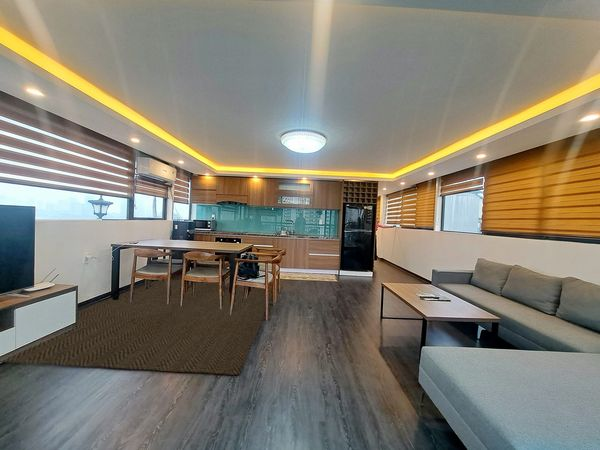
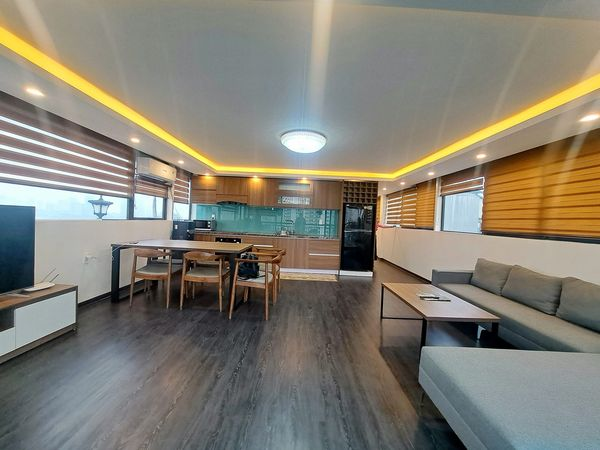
- rug (183, 306)
